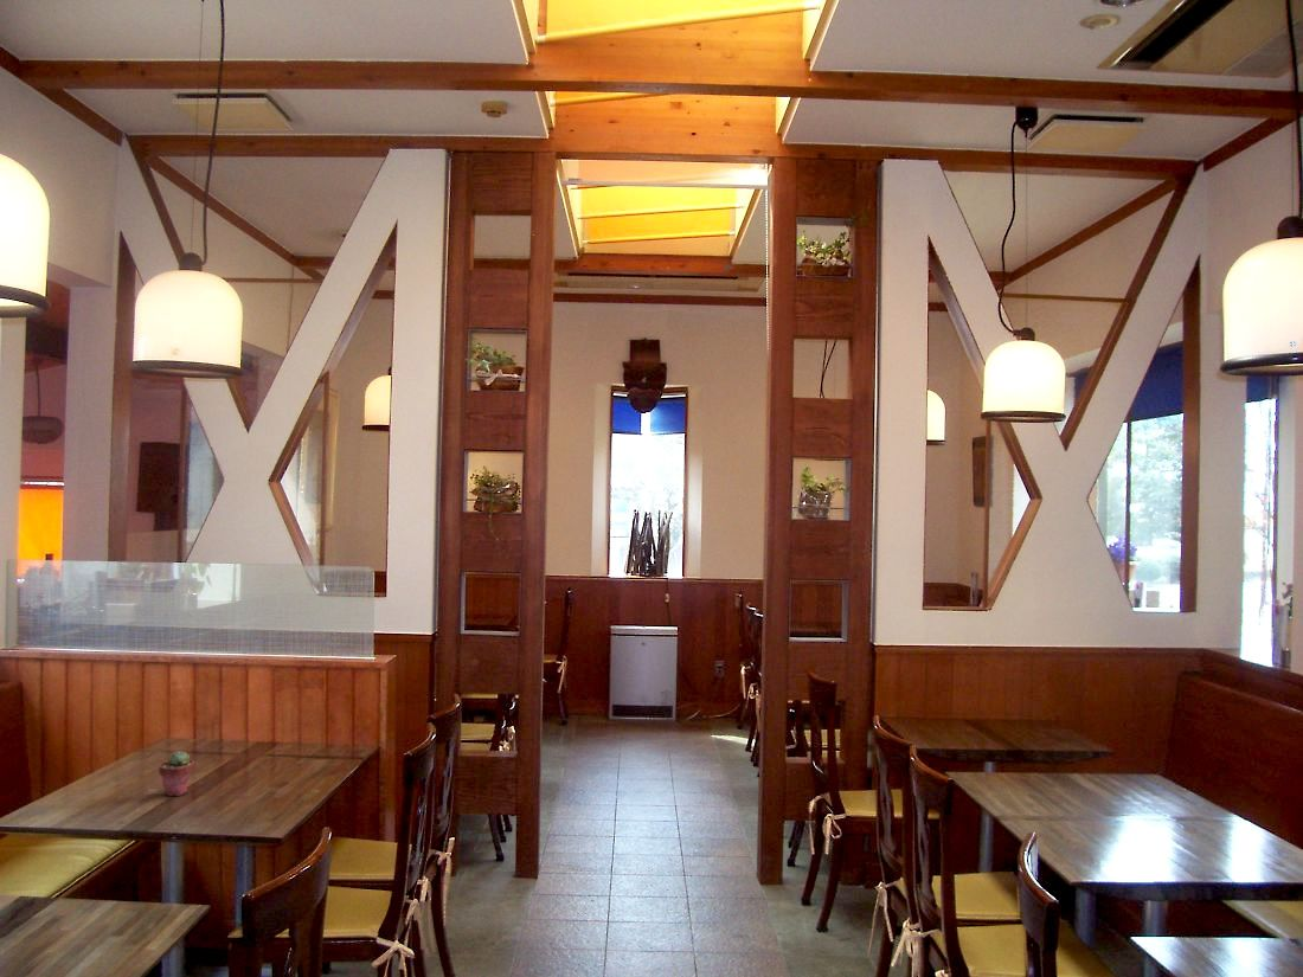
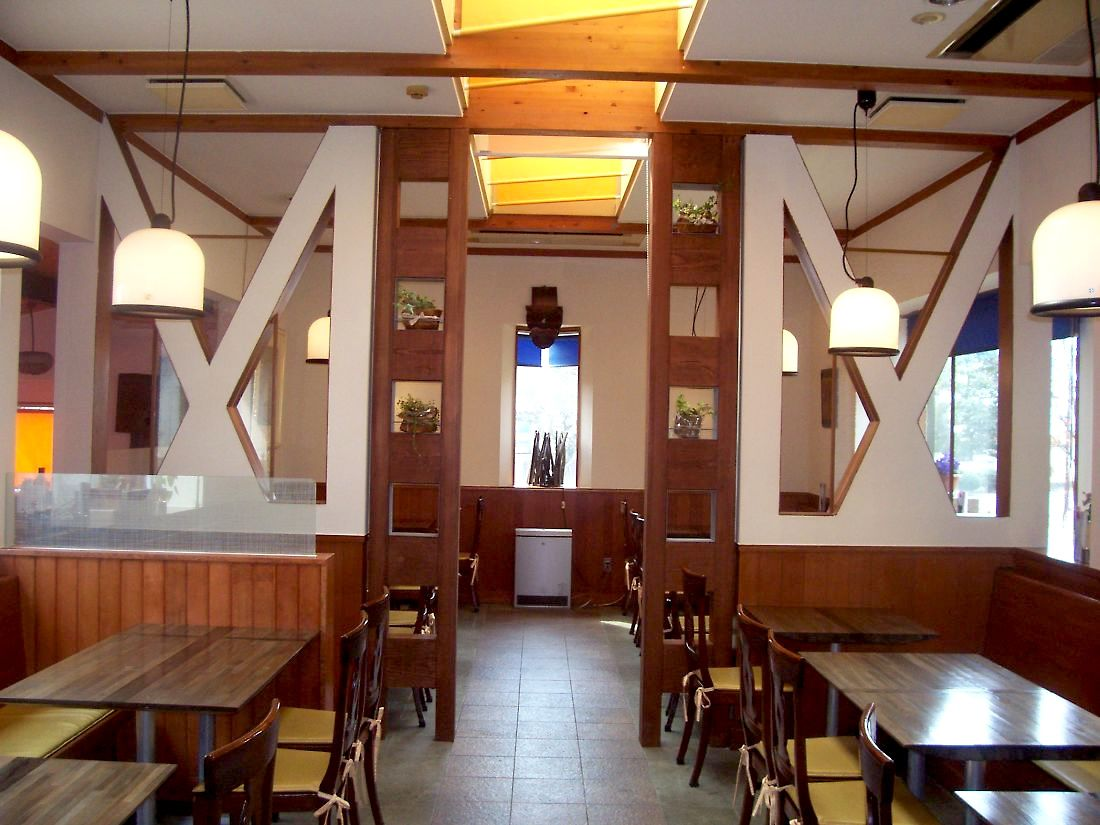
- potted succulent (176, 771)
